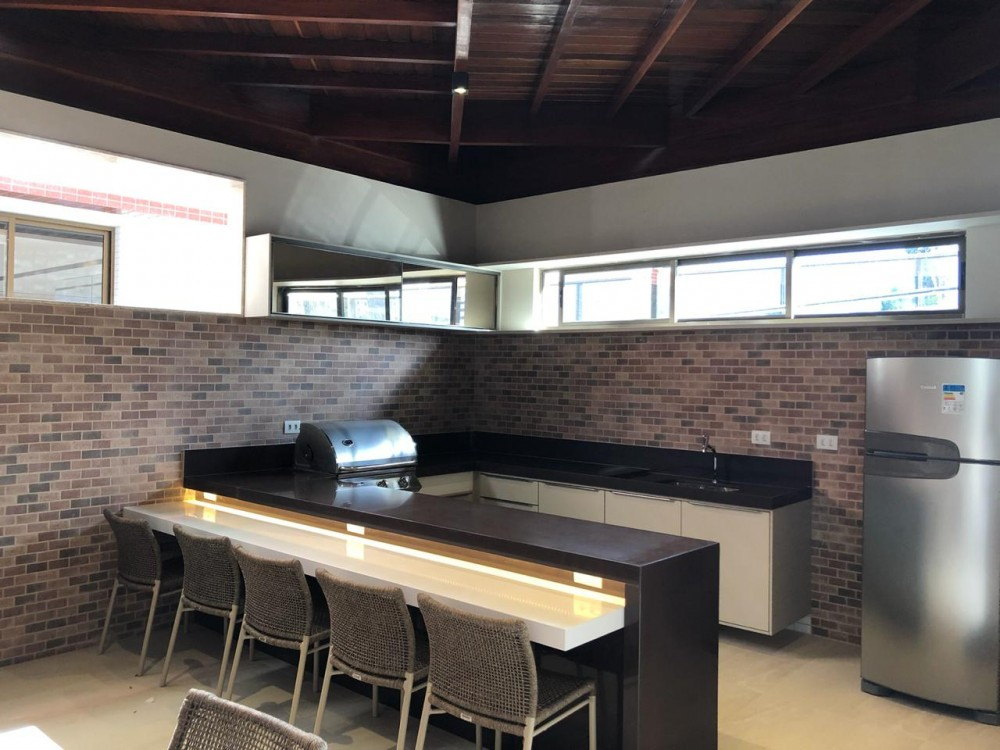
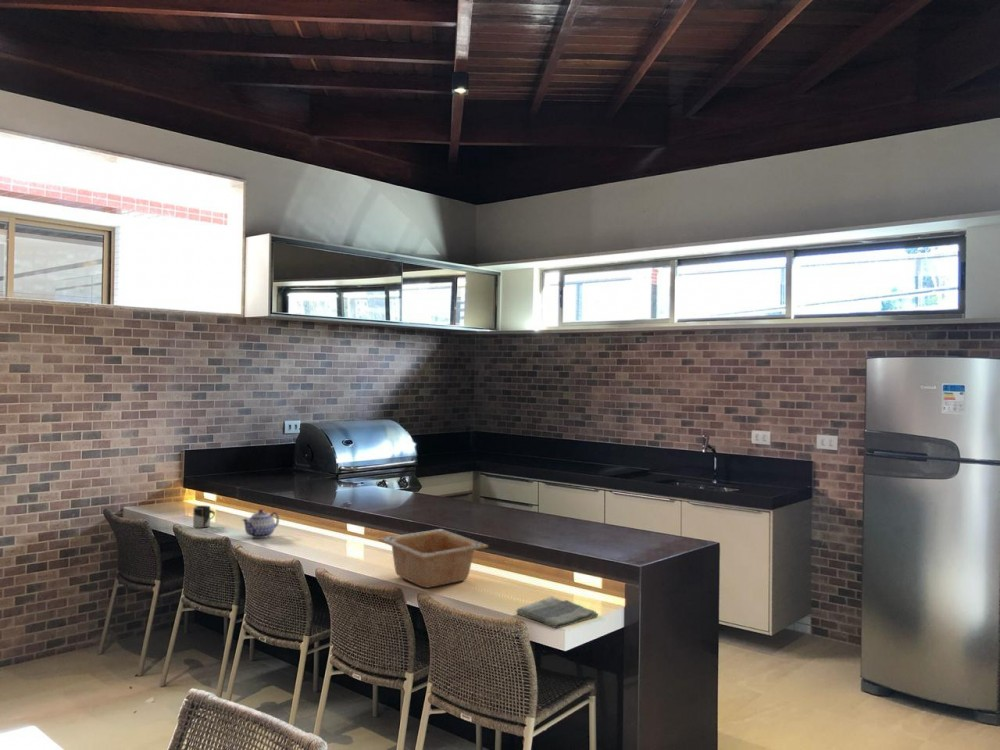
+ cup (204, 516)
+ teapot (260, 522)
+ dish towel (557, 611)
+ serving bowl (432, 559)
